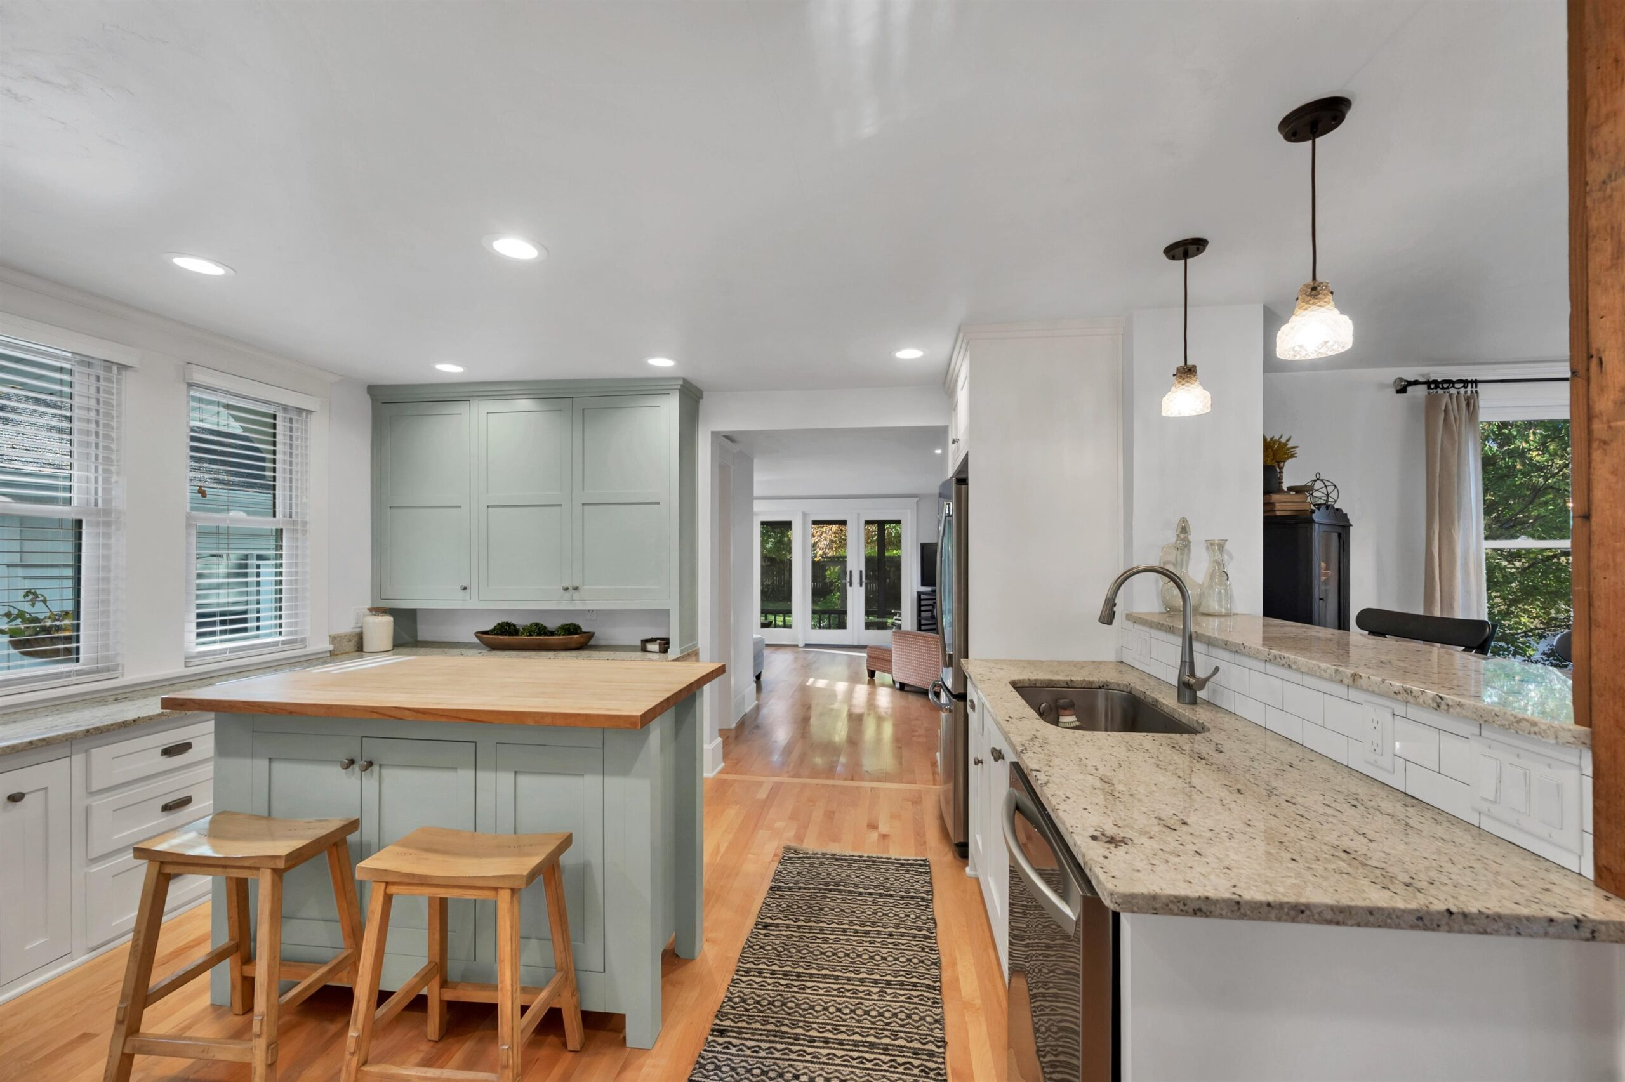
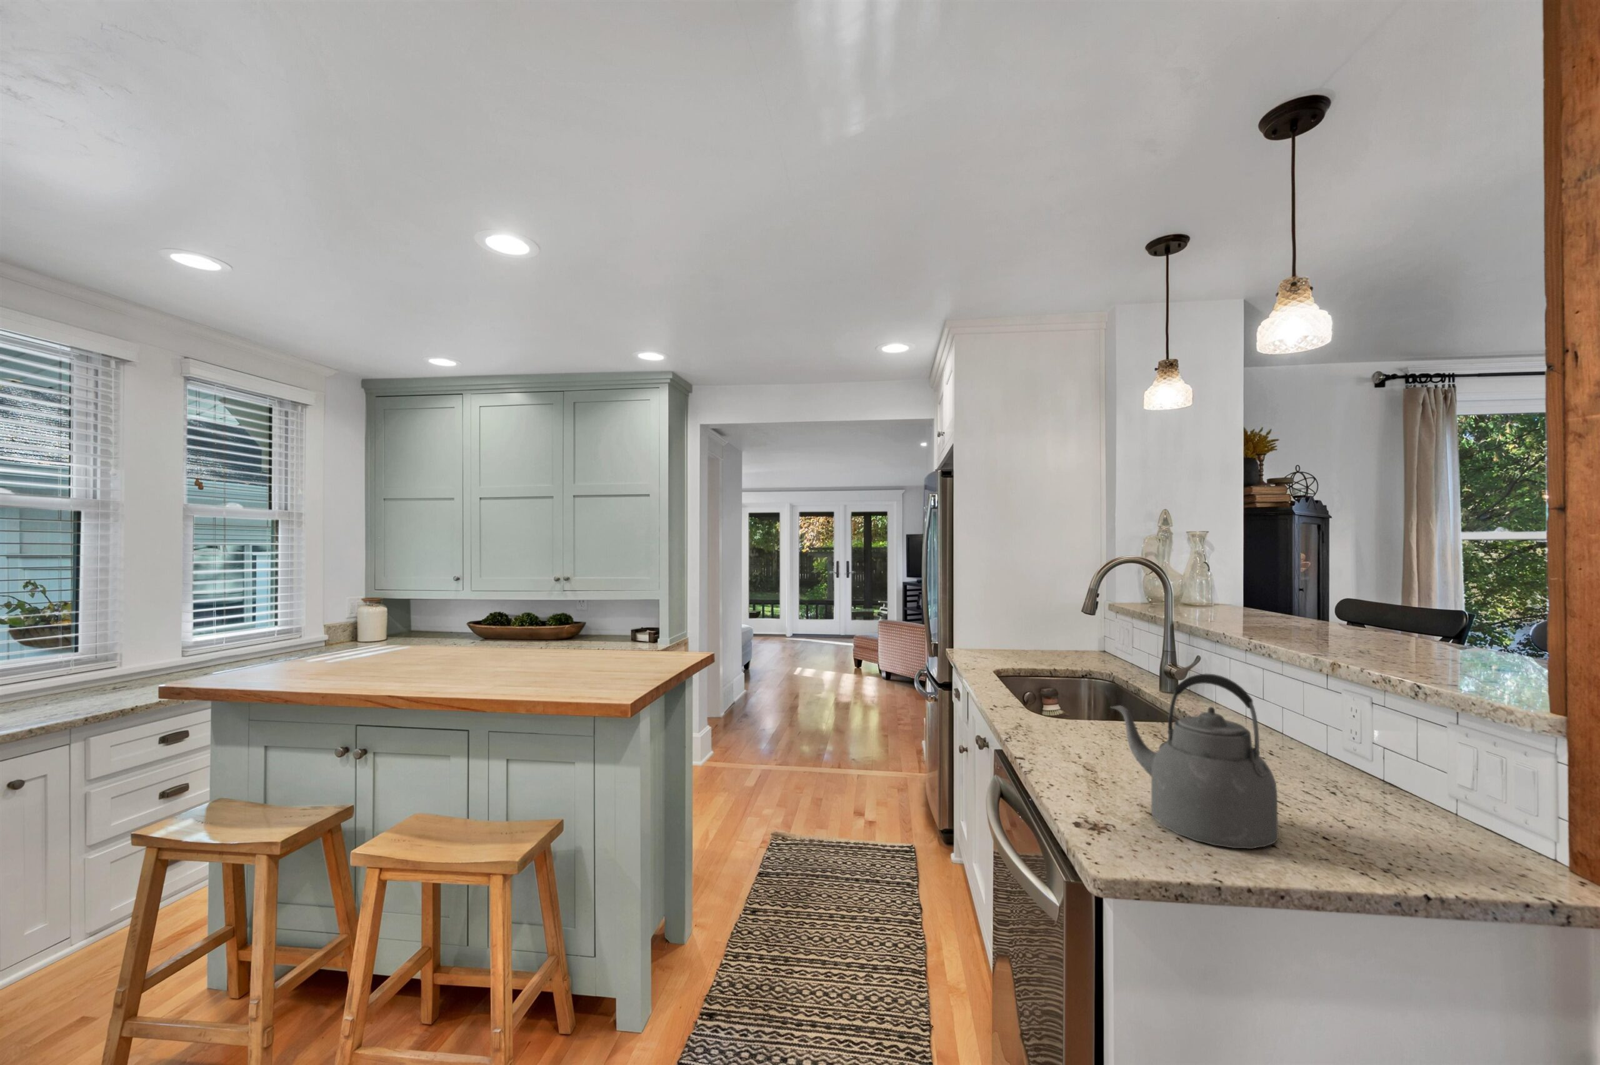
+ kettle (1184, 743)
